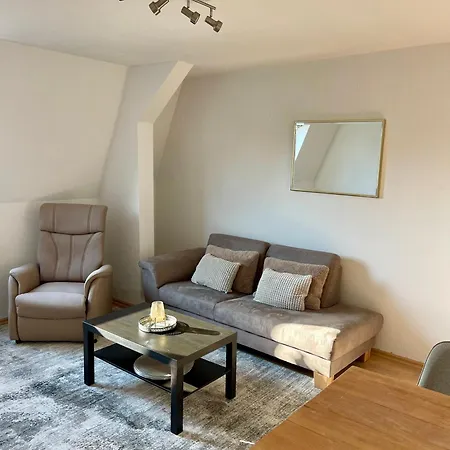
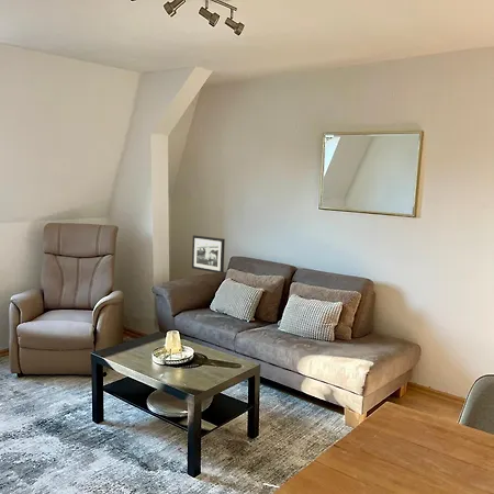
+ picture frame (207, 254)
